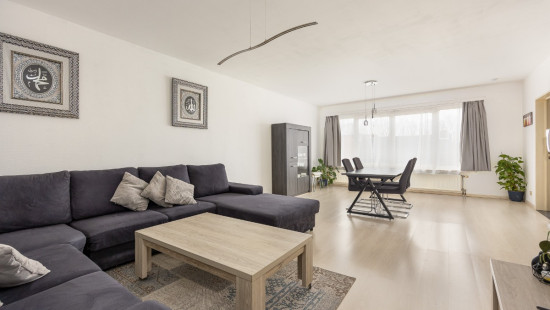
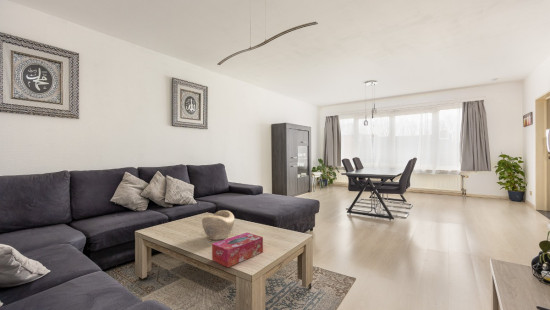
+ decorative bowl (218, 224)
+ tissue box (238, 248)
